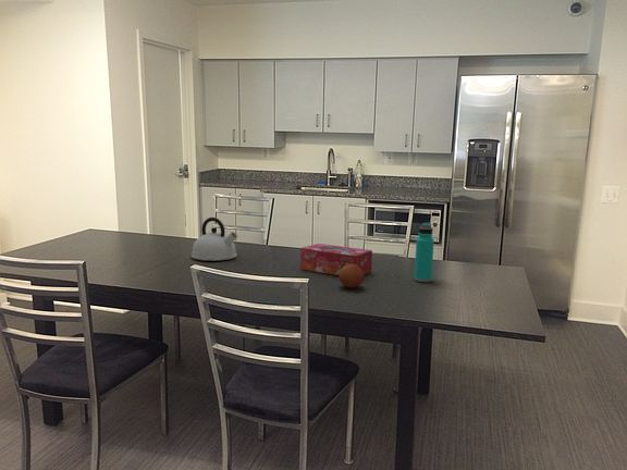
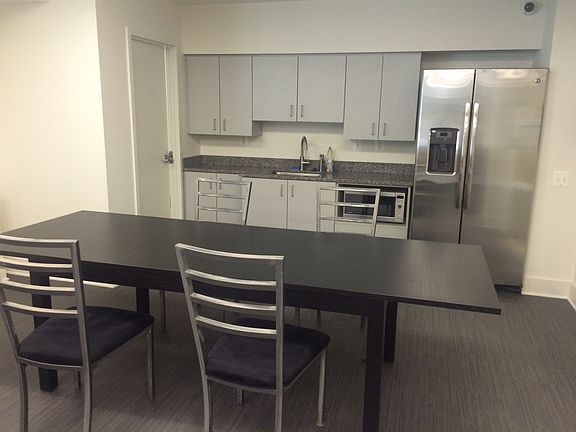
- fruit (351, 275)
- water bottle (423, 251)
- kettle (216, 236)
- tissue box (335, 259)
